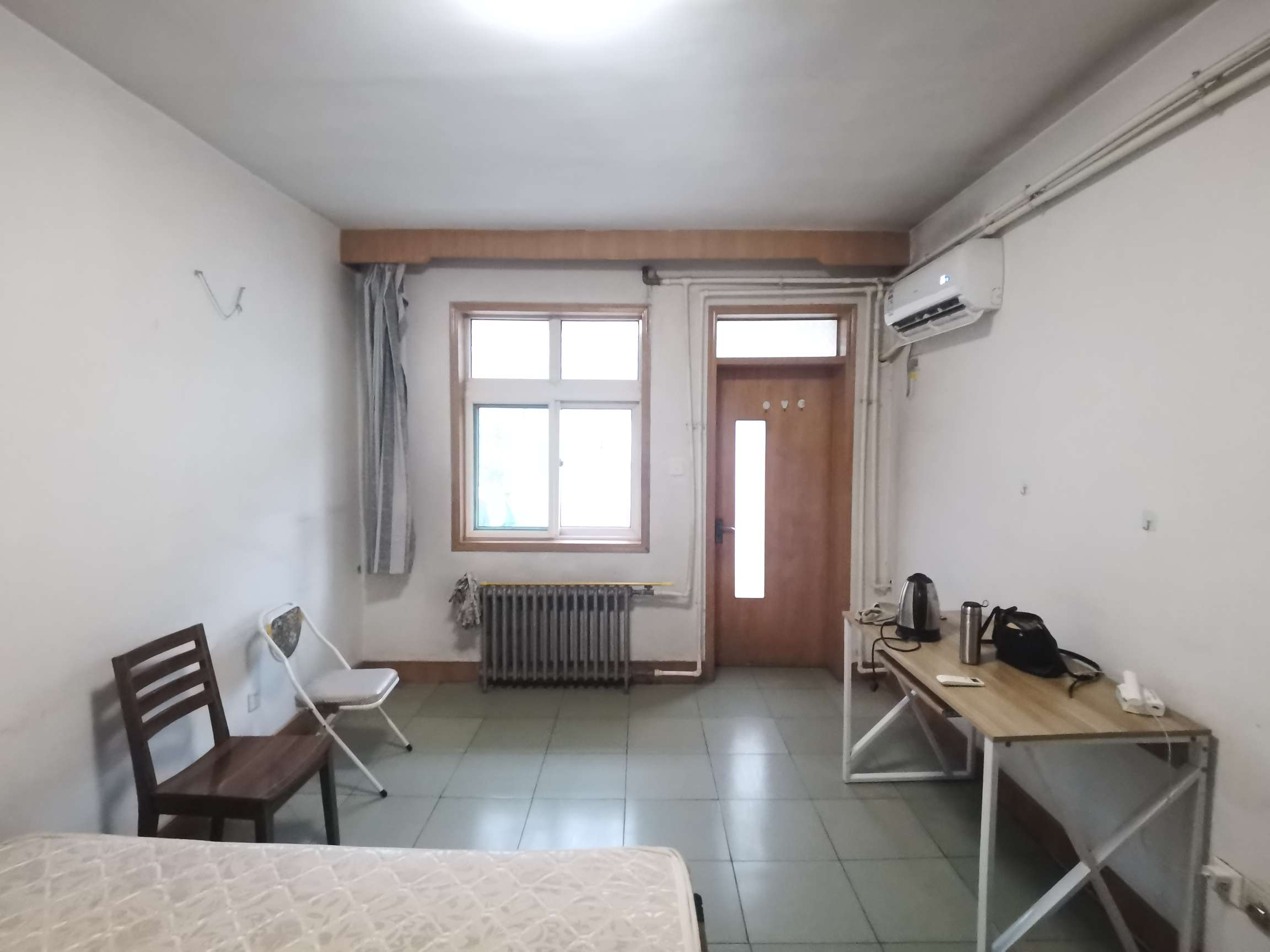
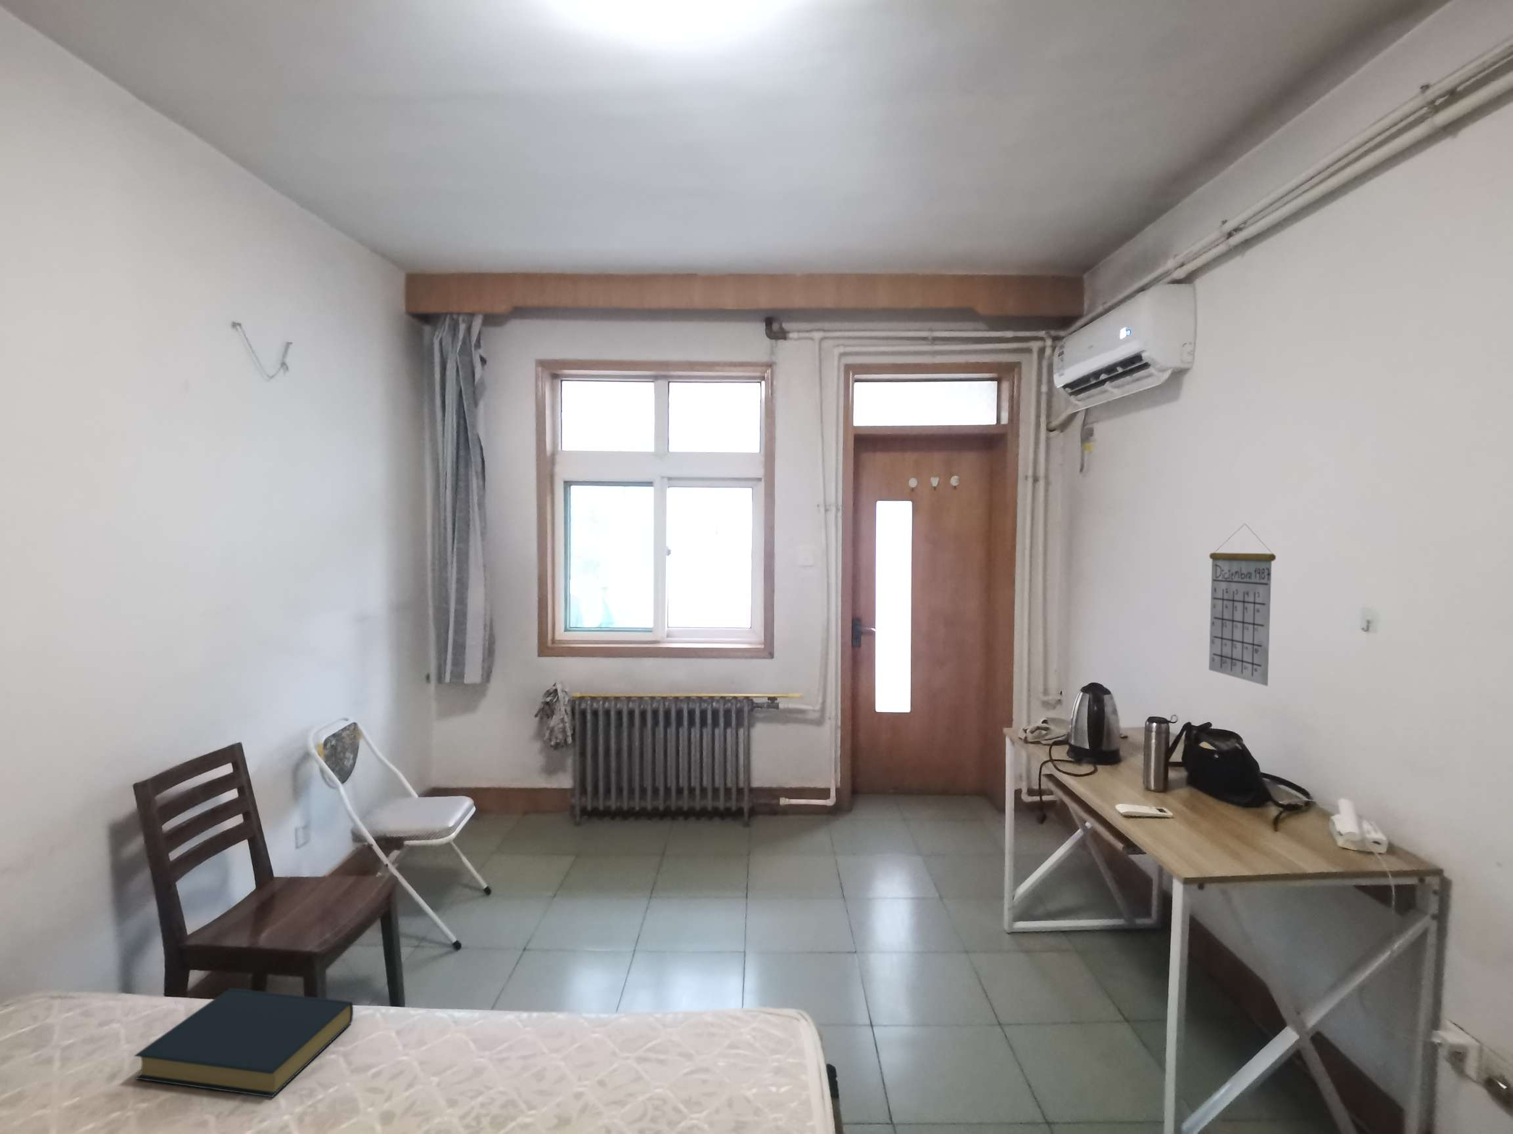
+ calendar (1239, 600)
+ hardback book (250, 1036)
